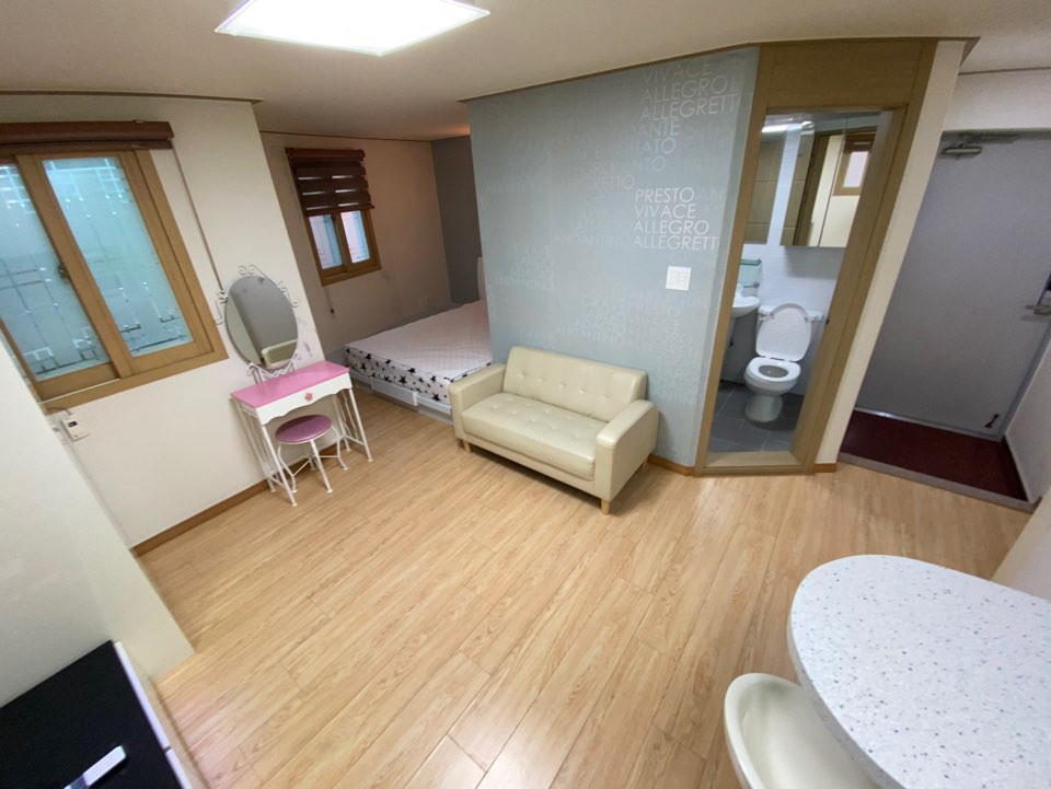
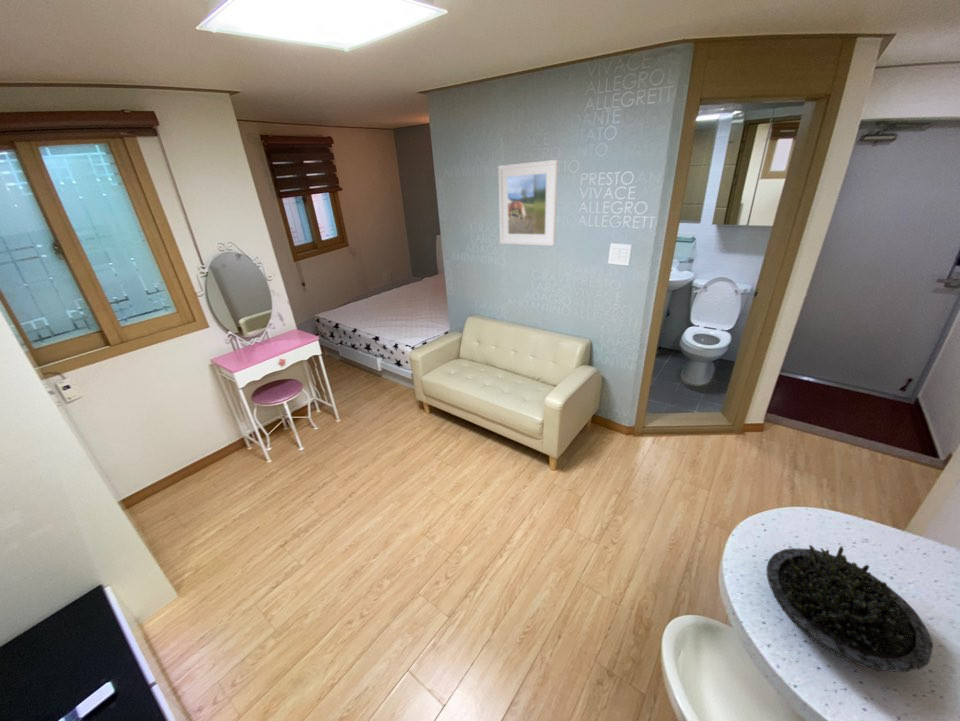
+ succulent plant (842, 599)
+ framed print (526, 205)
